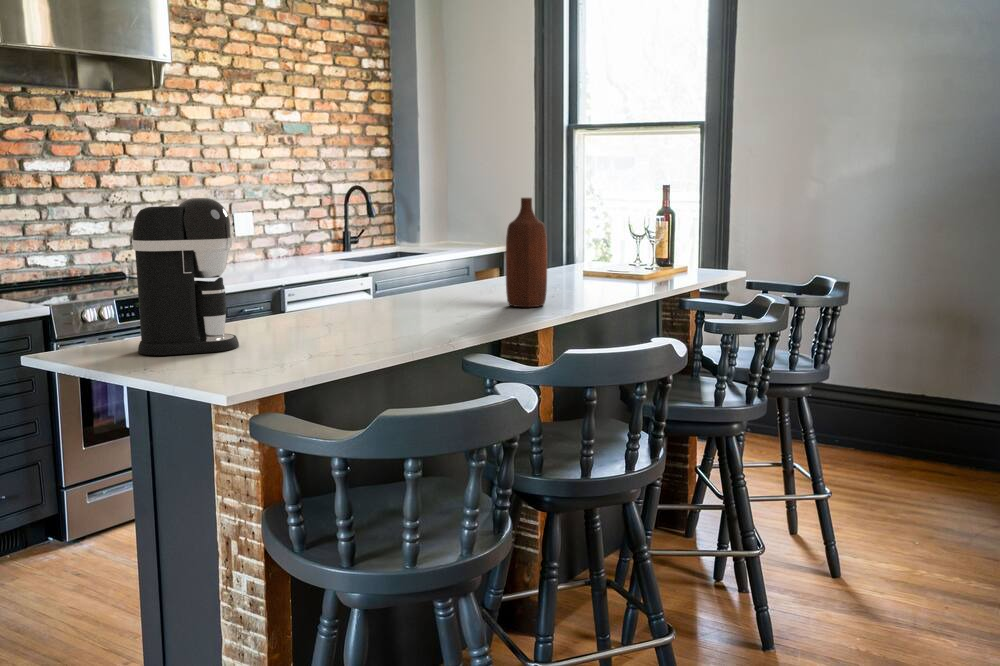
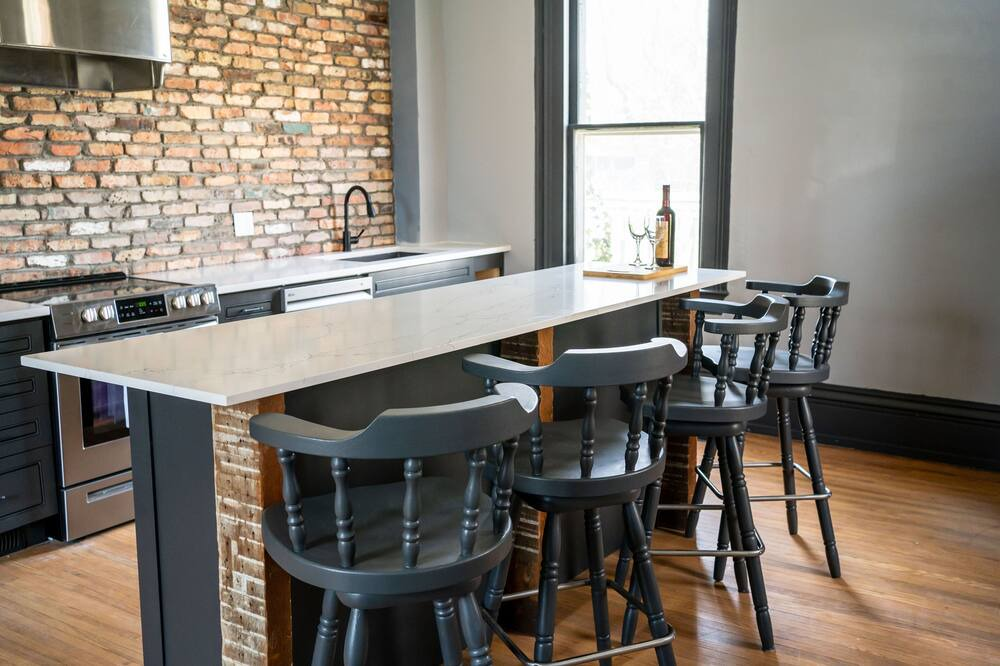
- coffee maker (184, 274)
- bottle (526, 251)
